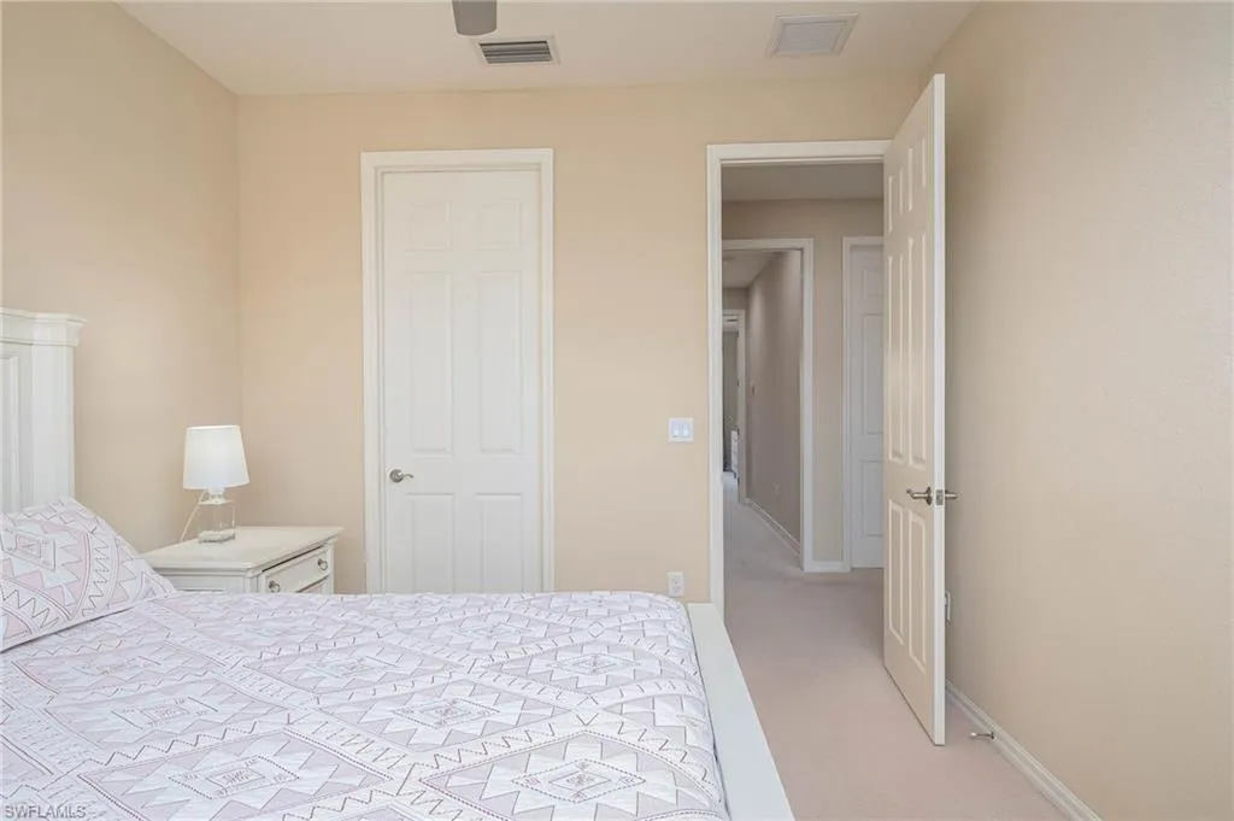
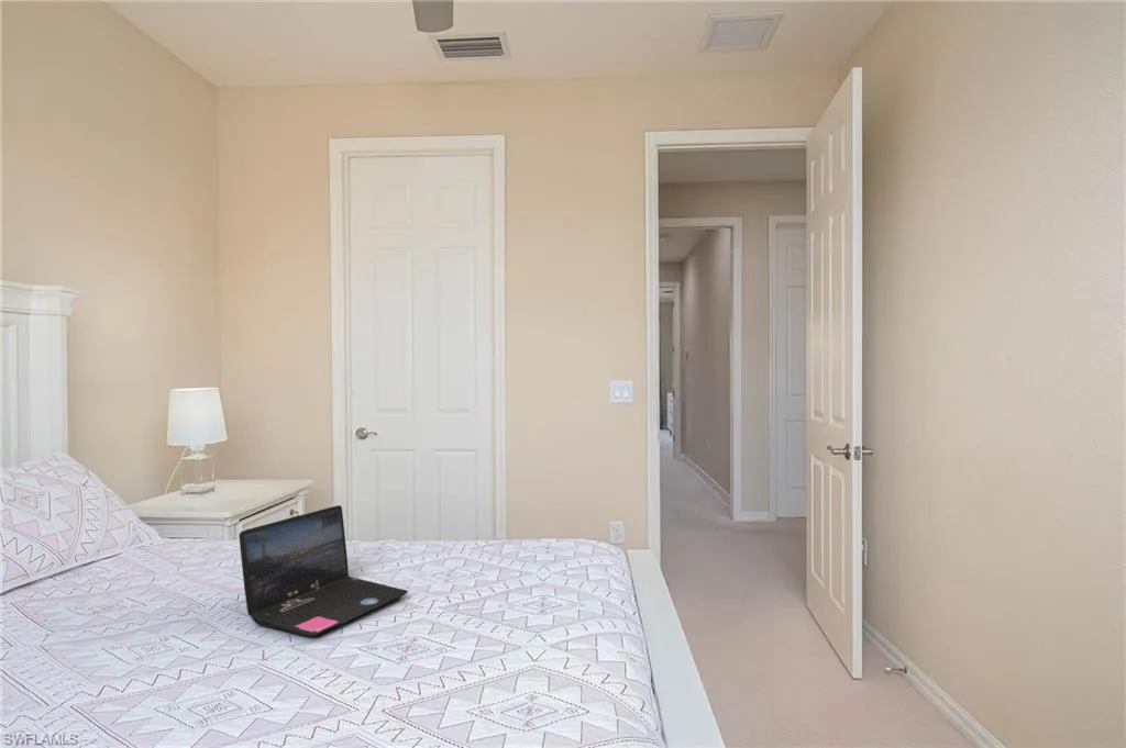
+ laptop (328, 565)
